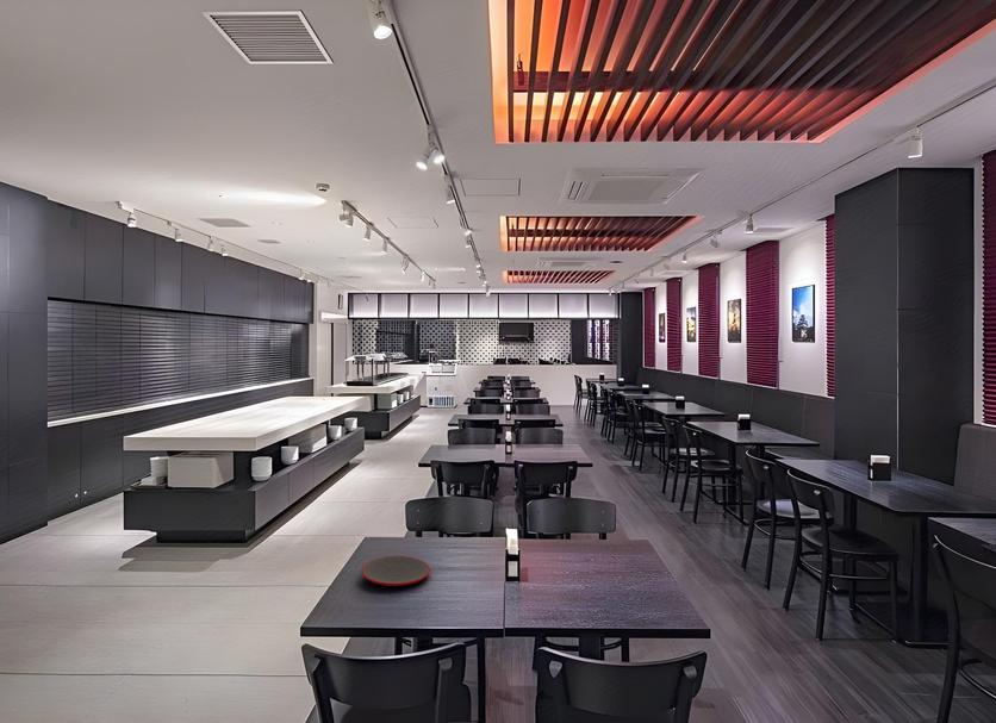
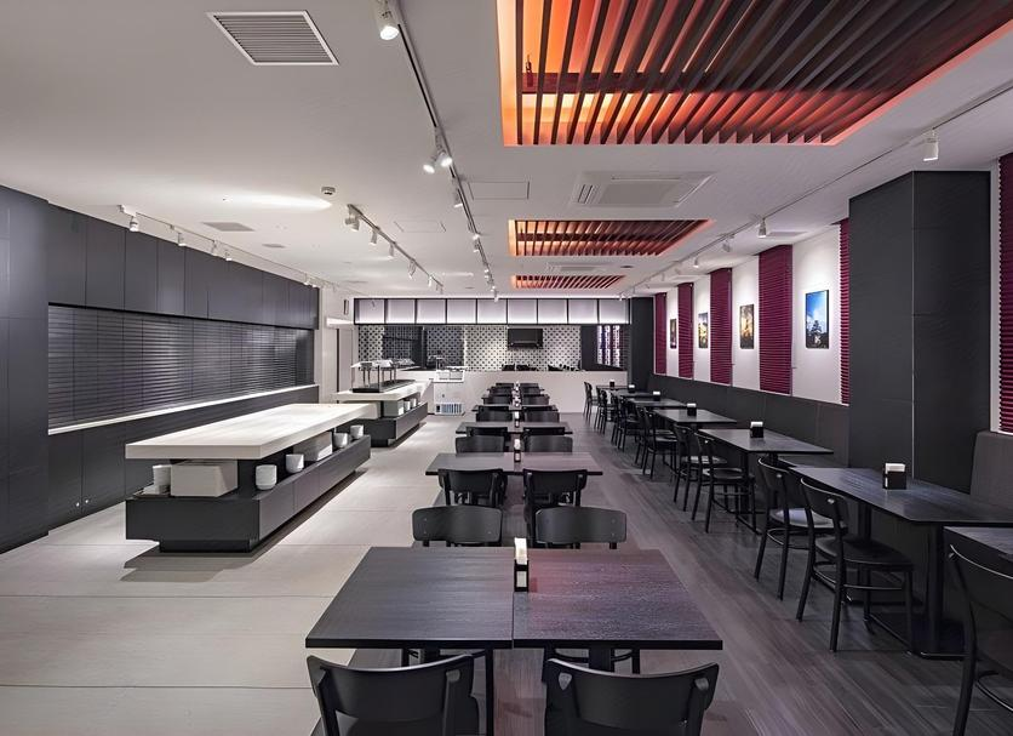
- plate (396, 571)
